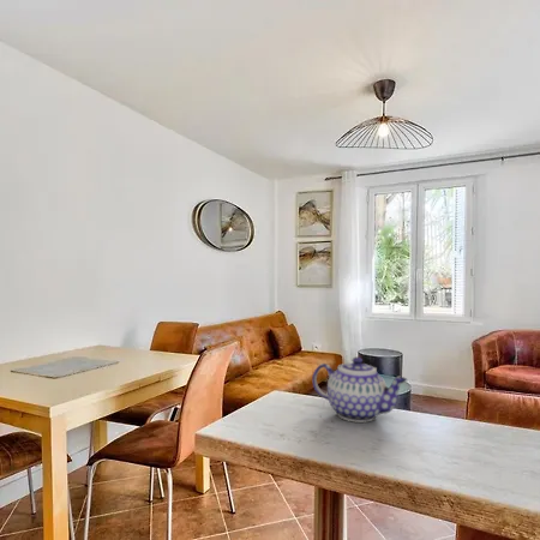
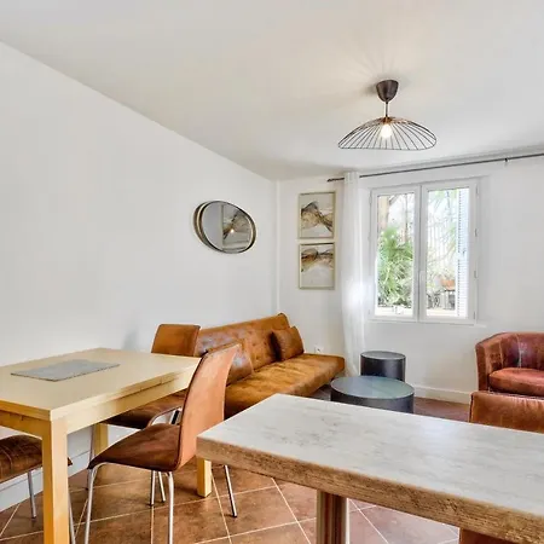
- teapot (356, 385)
